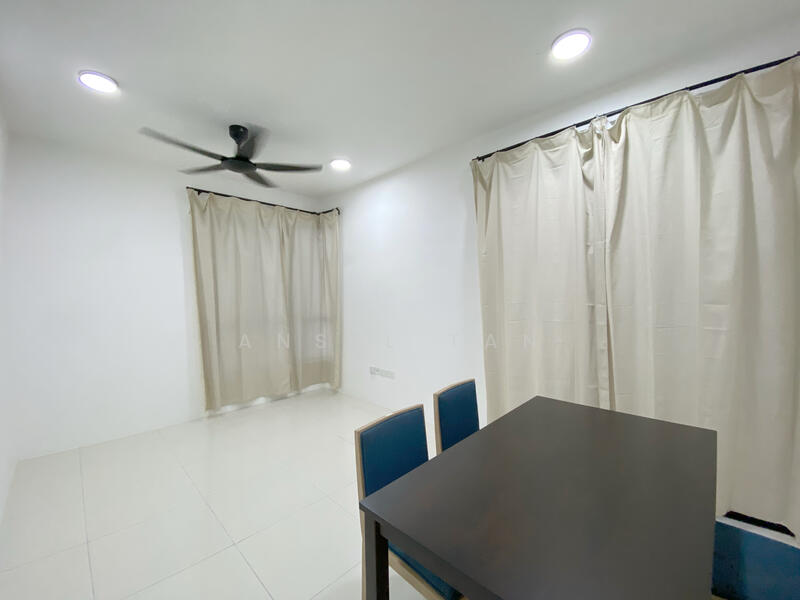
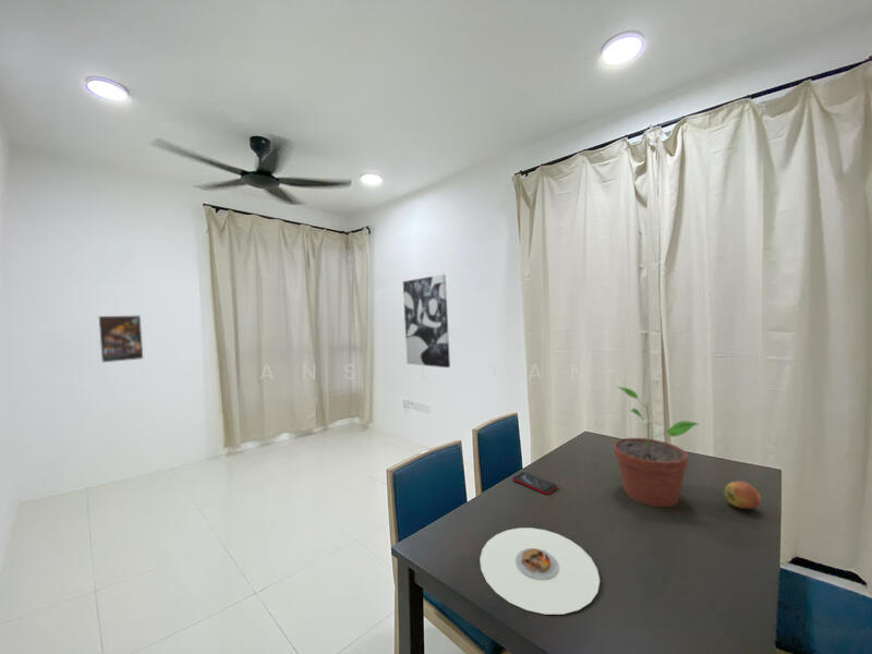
+ wall art (425, 322)
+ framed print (121, 338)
+ plate (536, 558)
+ apple (743, 495)
+ smartphone (534, 482)
+ potted plant (647, 441)
